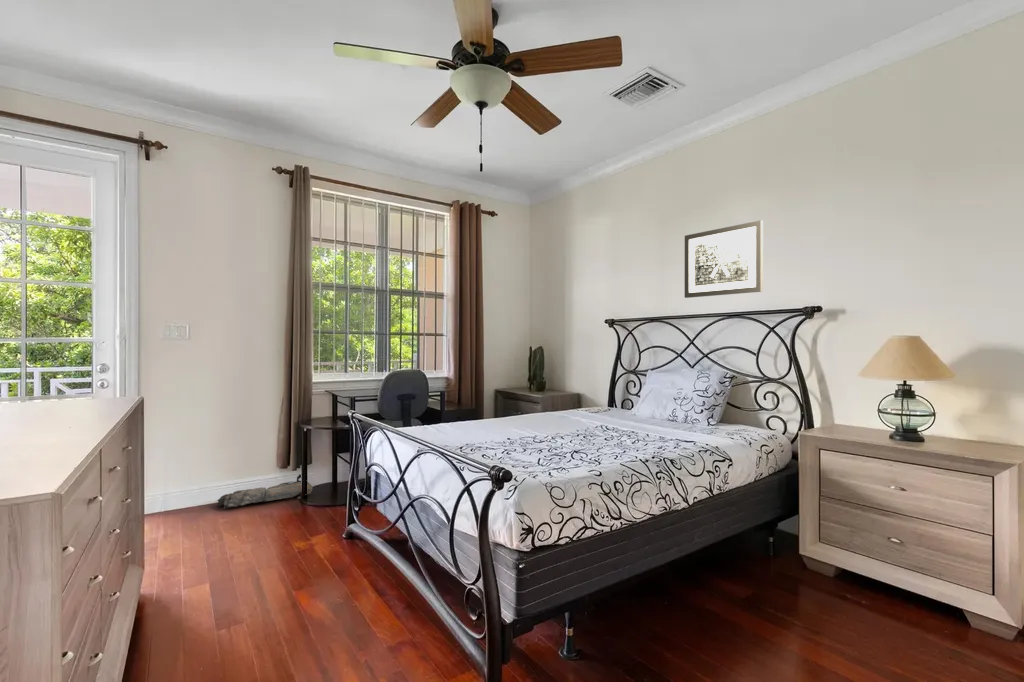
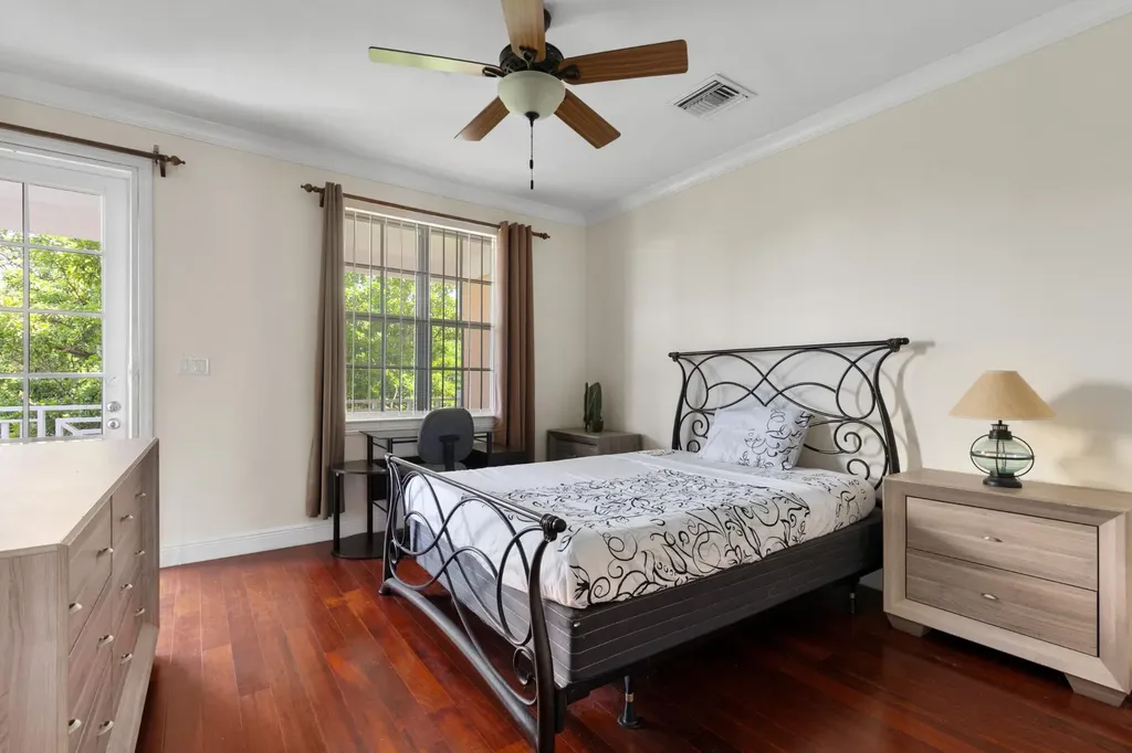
- wall art (721, 261)
- backpack (266, 491)
